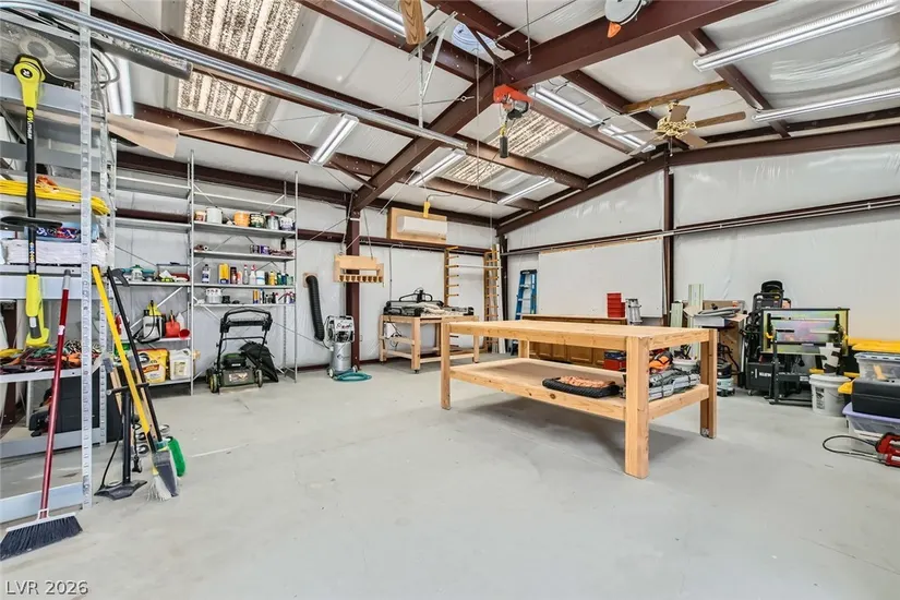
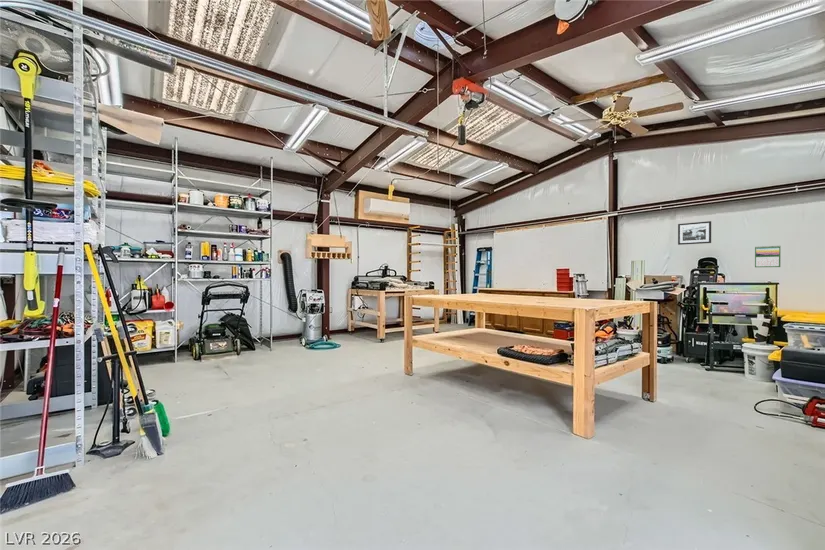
+ calendar (767, 256)
+ picture frame (694, 233)
